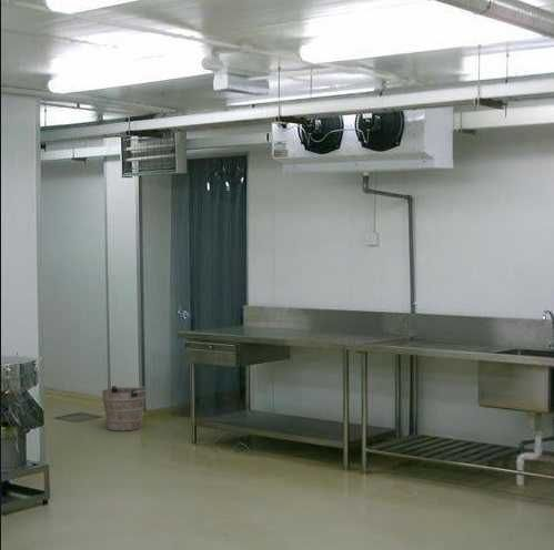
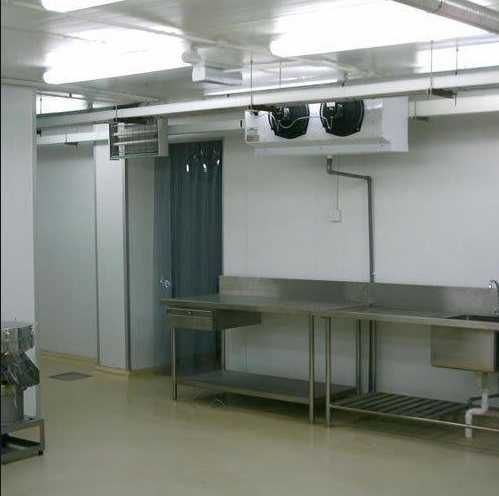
- bucket (127, 407)
